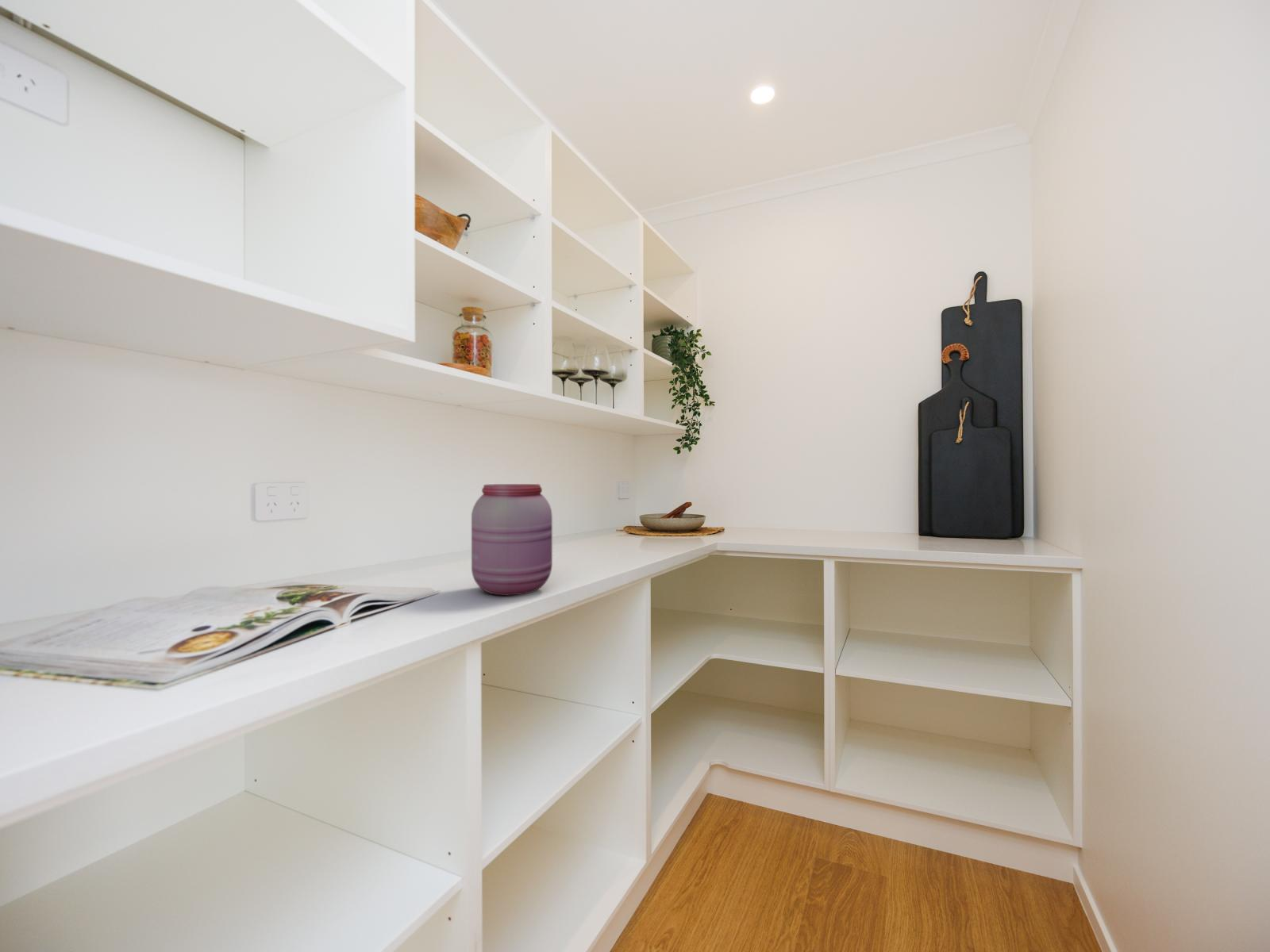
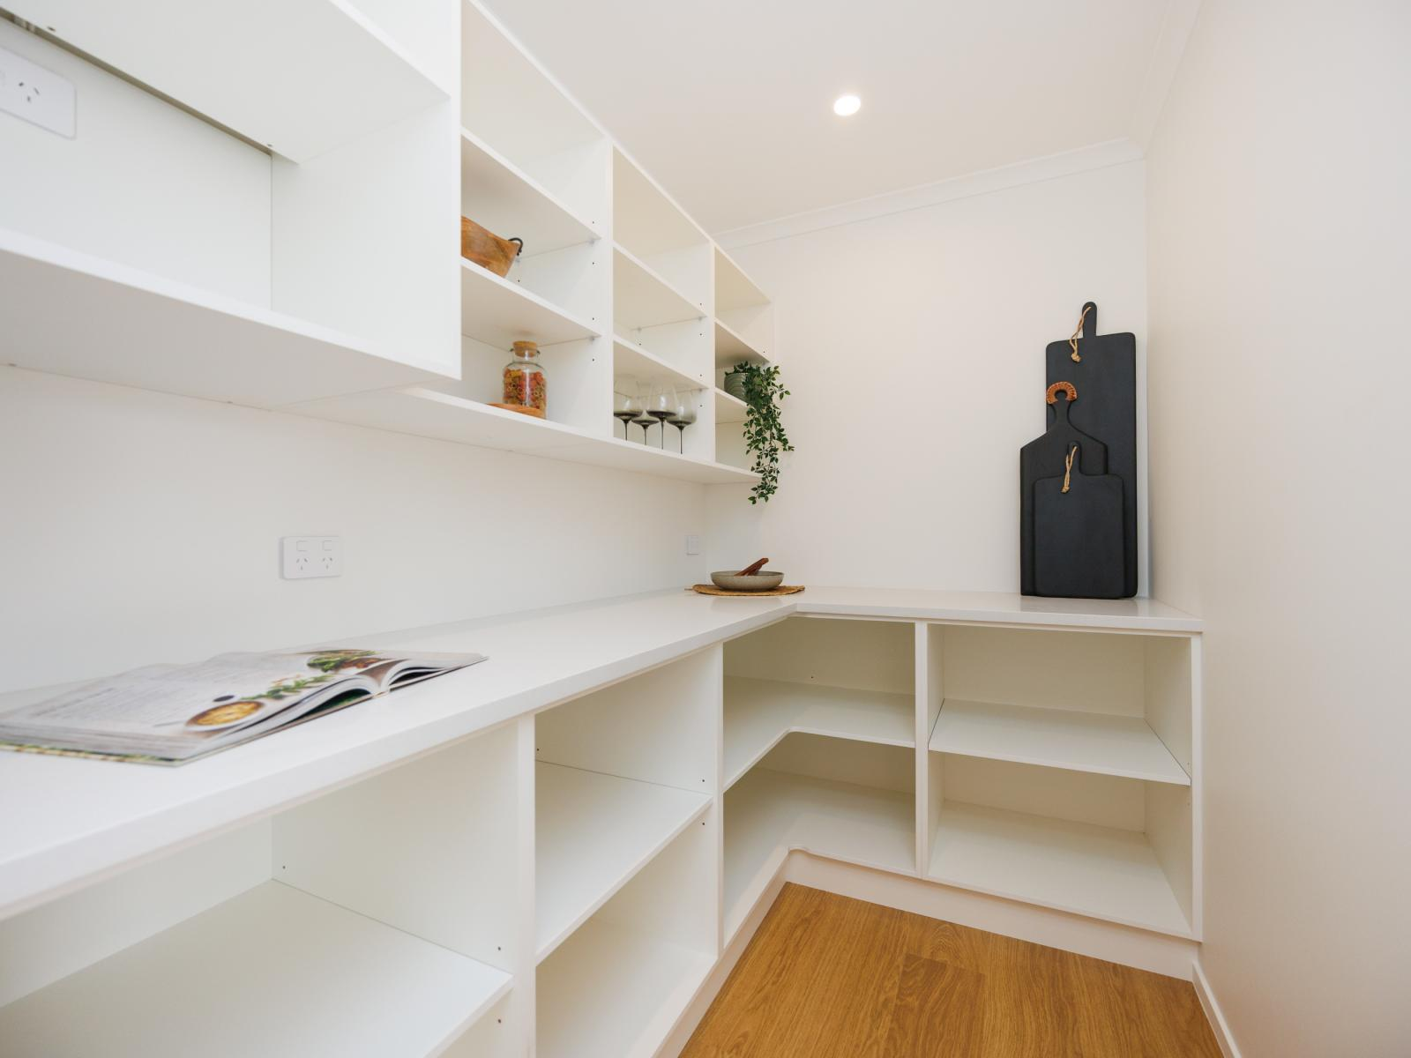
- jar (512, 537)
